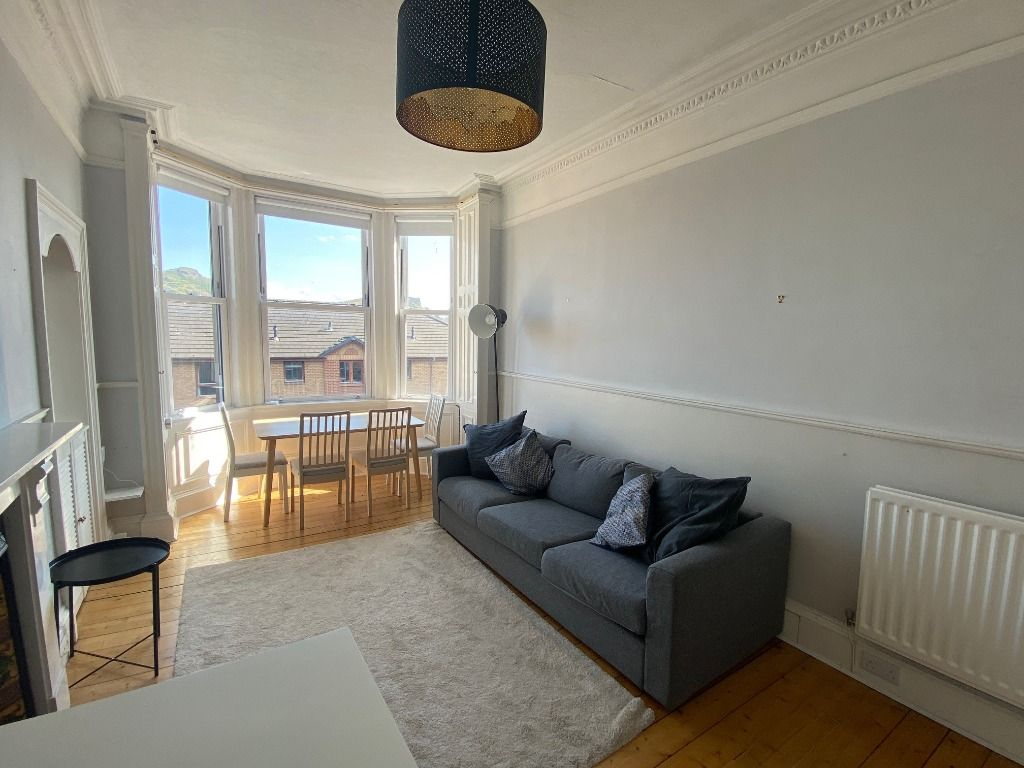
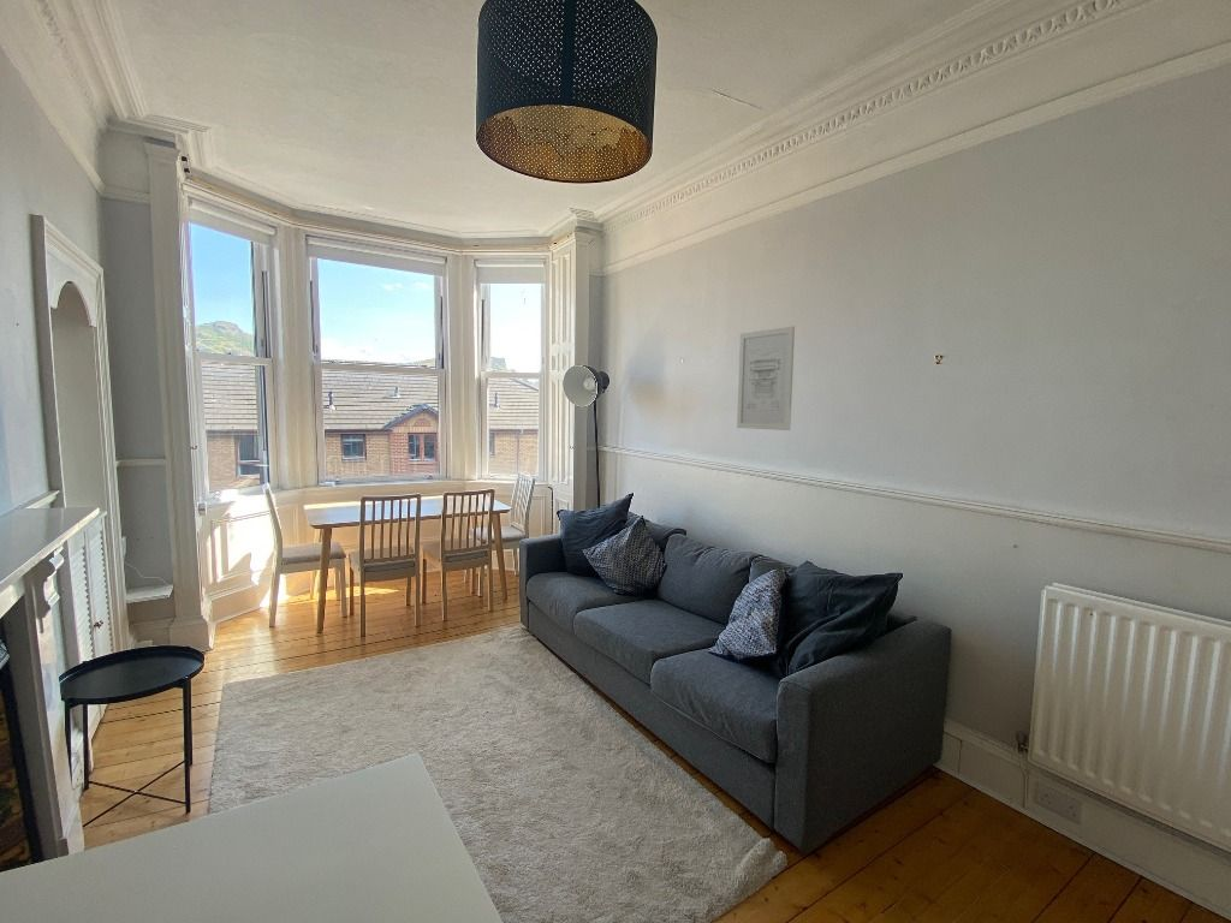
+ wall art (763, 380)
